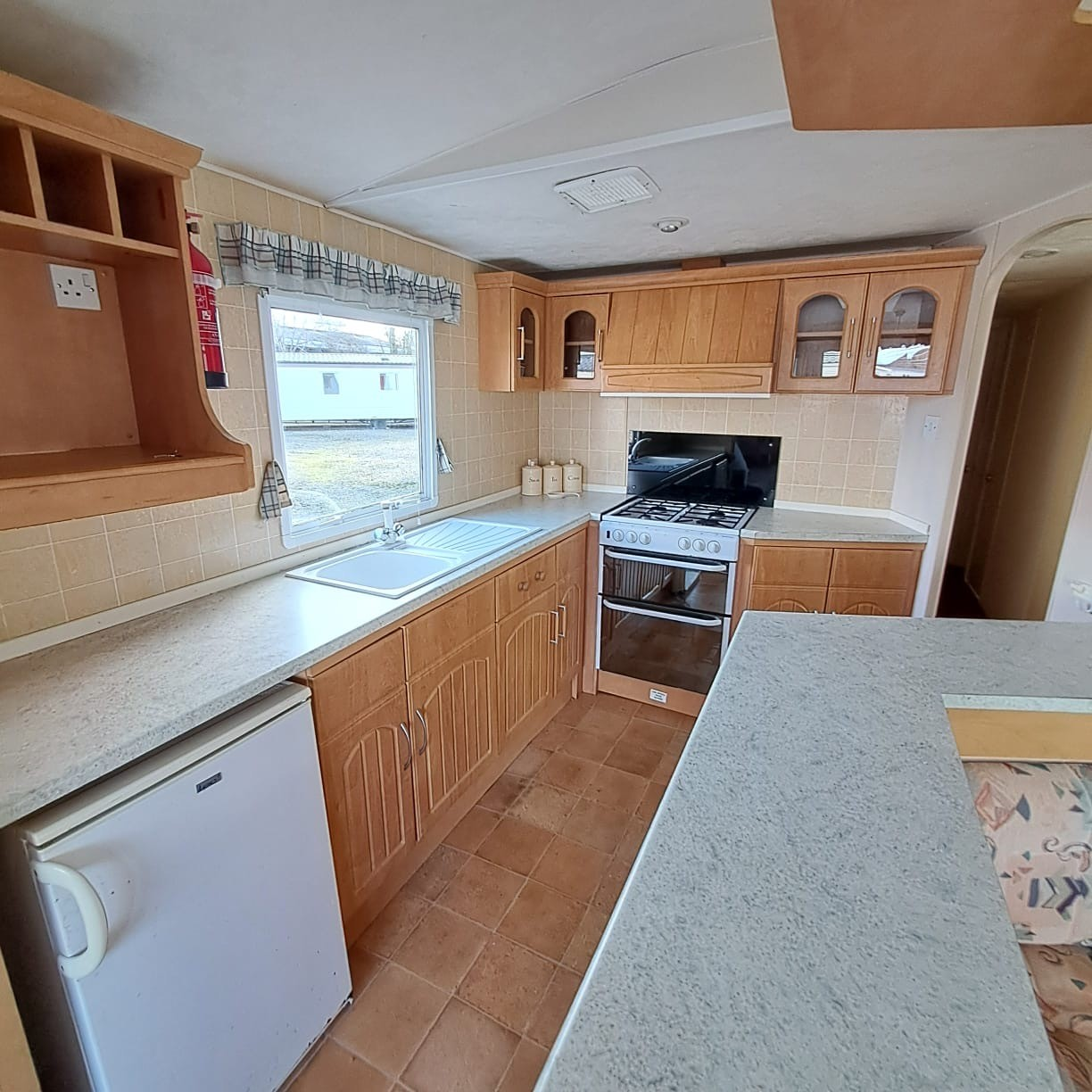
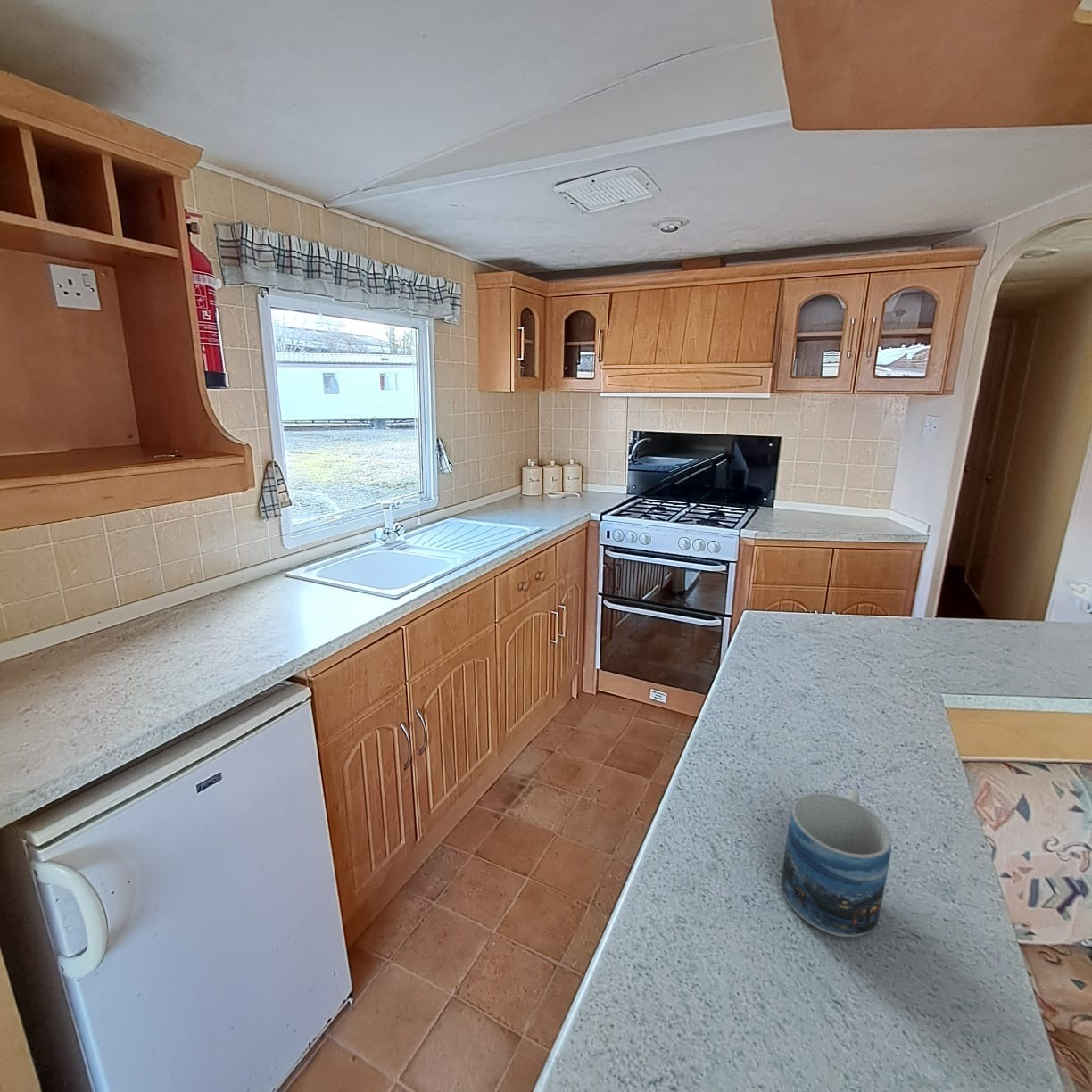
+ mug (839, 848)
